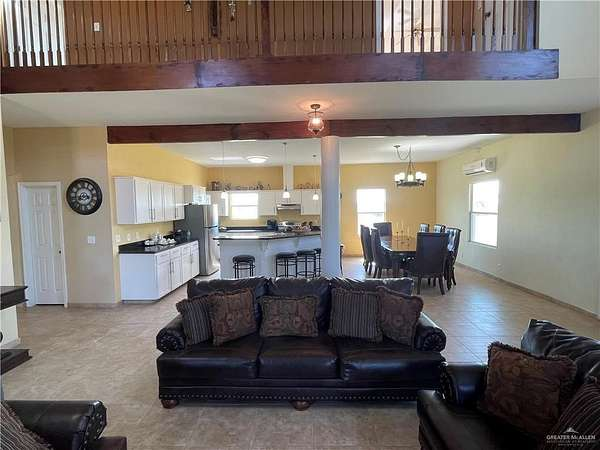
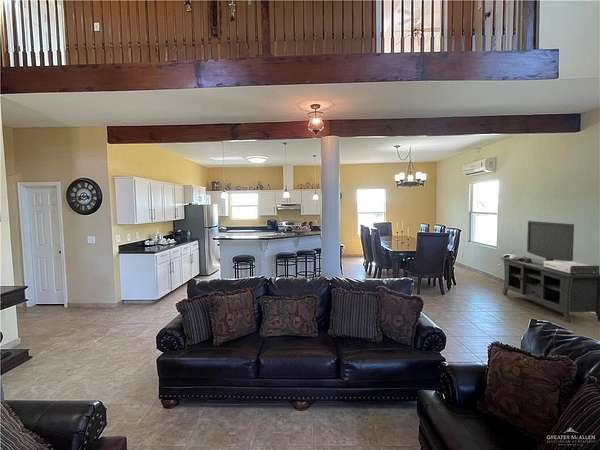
+ media console (546, 264)
